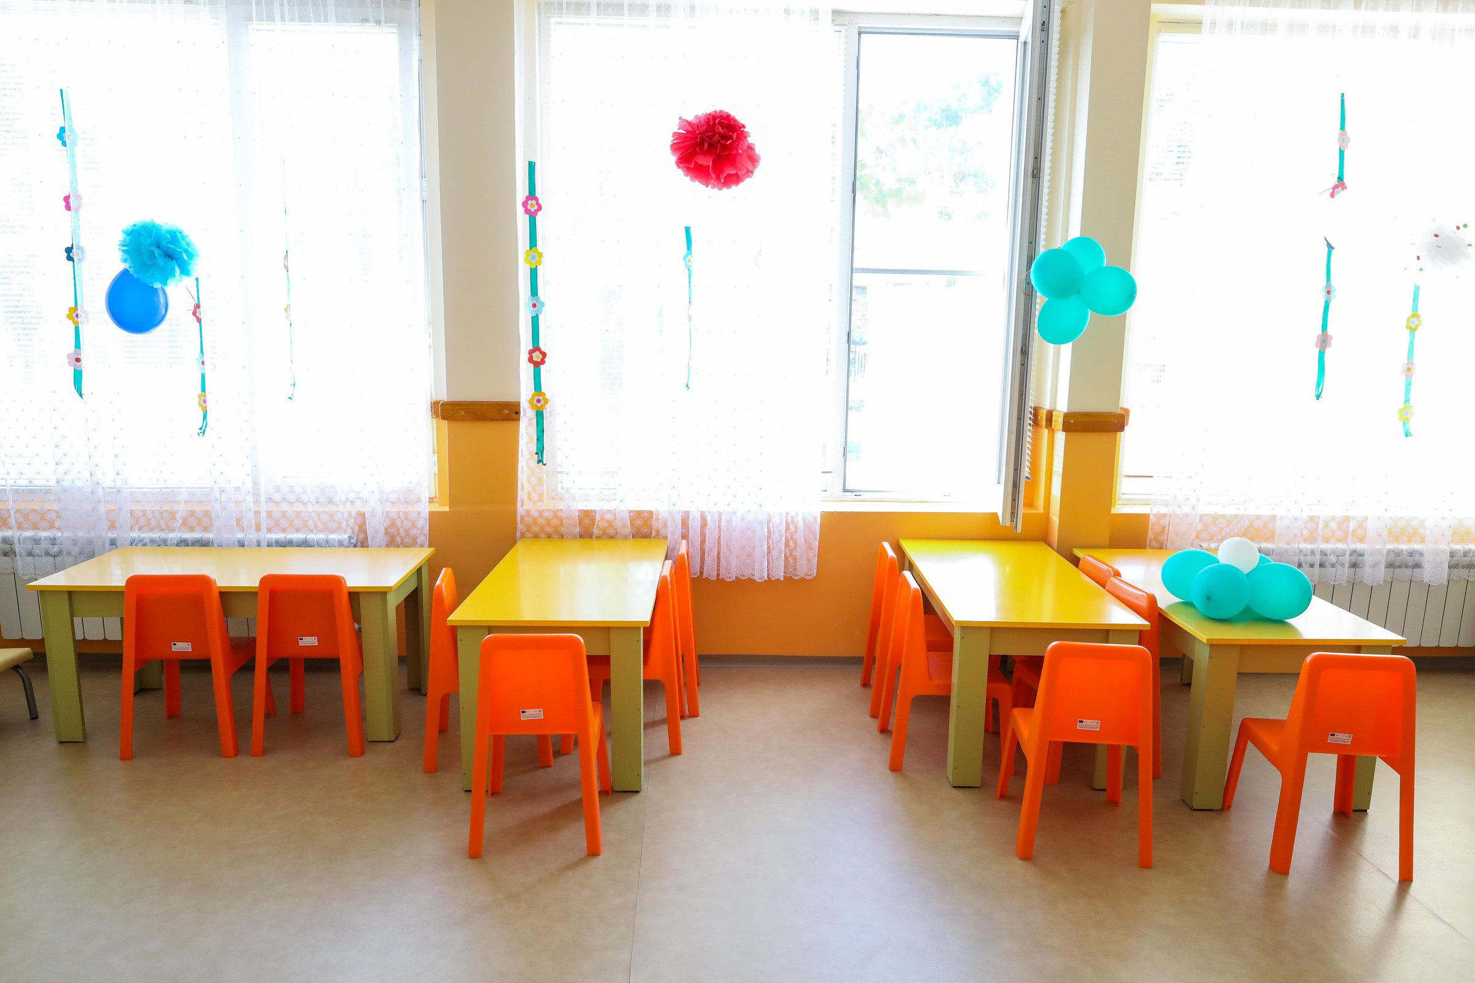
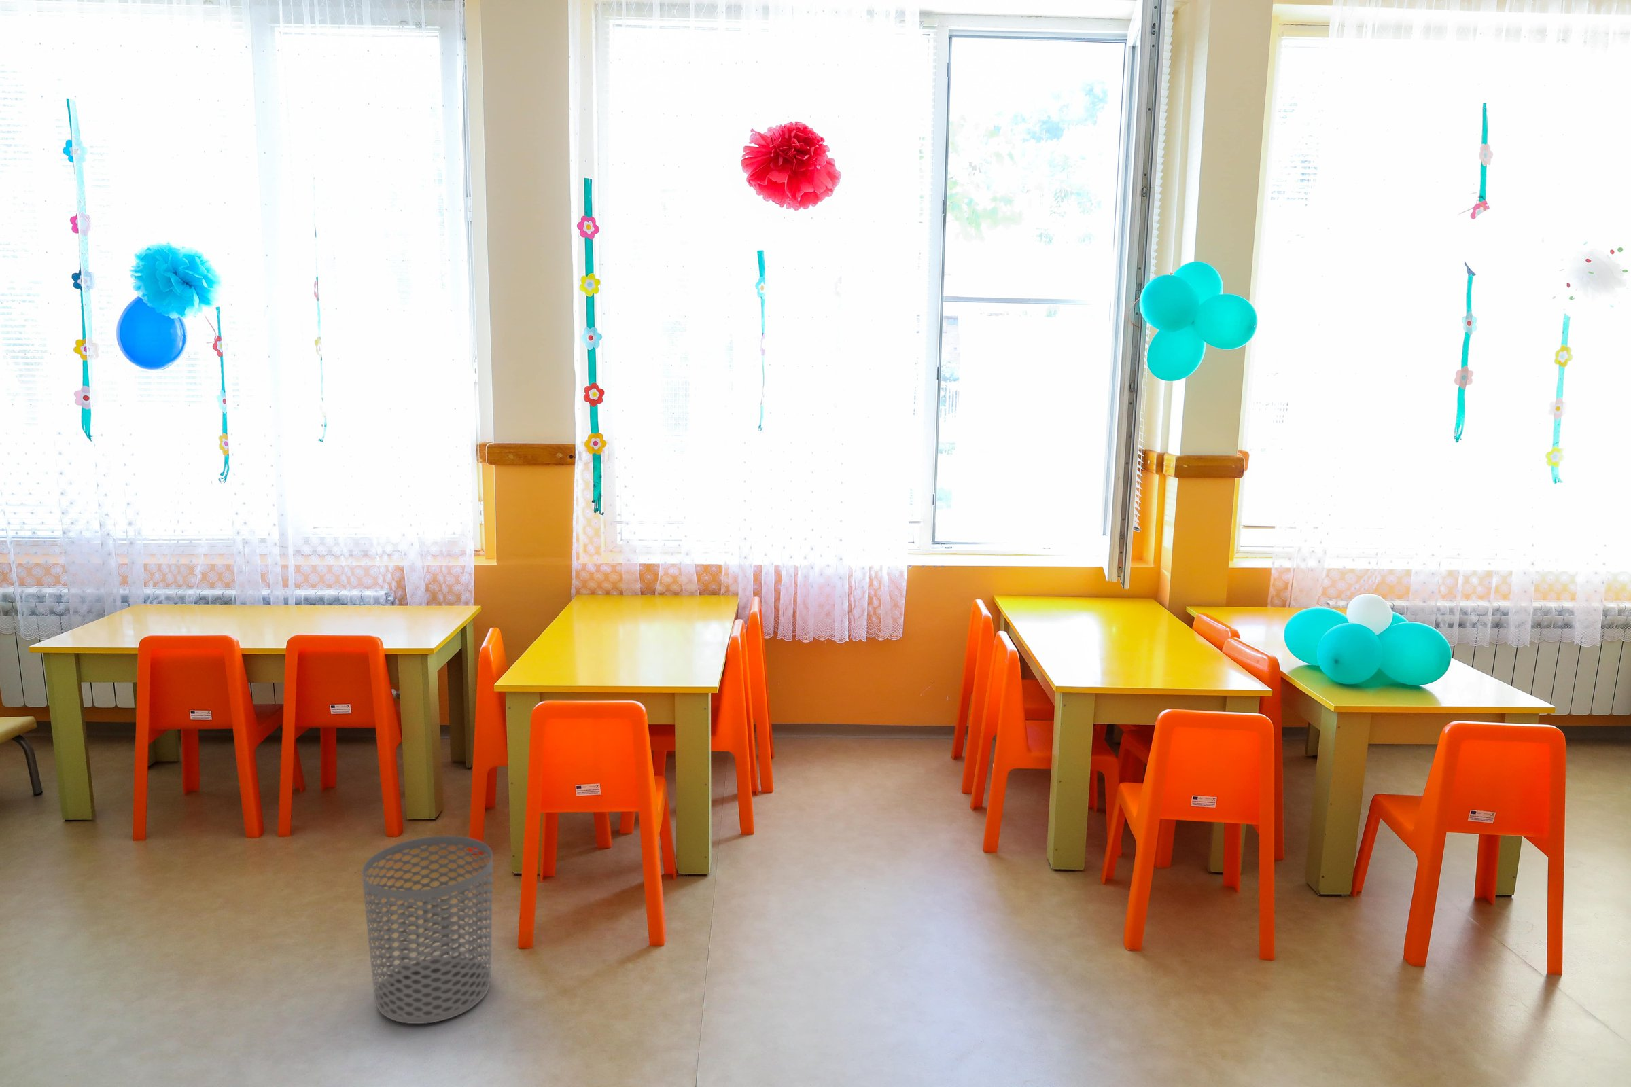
+ waste bin (431, 928)
